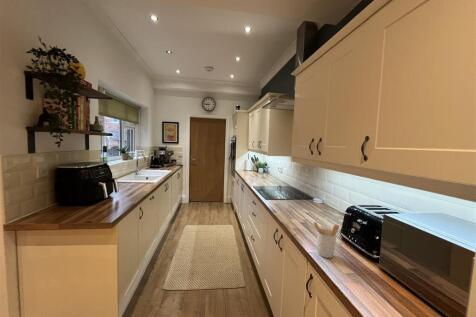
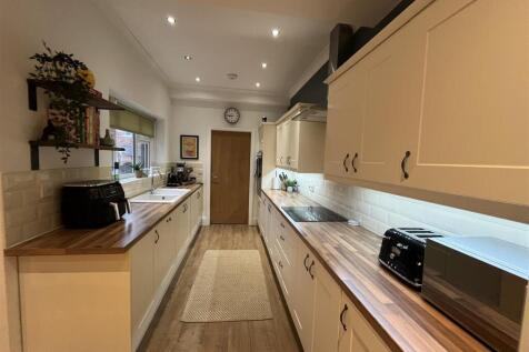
- utensil holder (323, 238)
